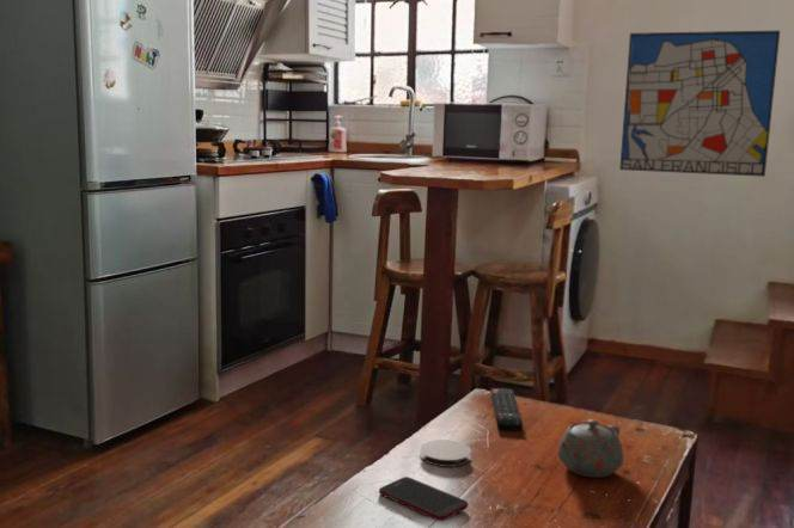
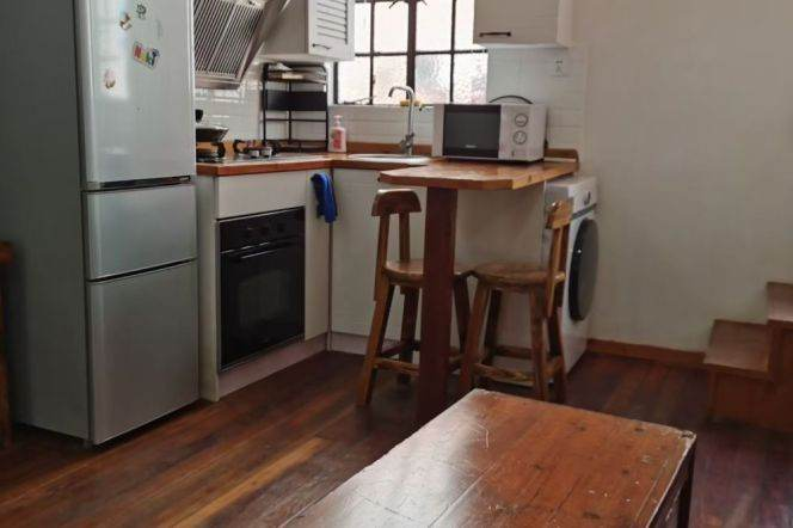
- teapot (588, 446)
- coaster (445, 453)
- remote control (505, 407)
- cell phone (422, 498)
- wall art (696, 103)
